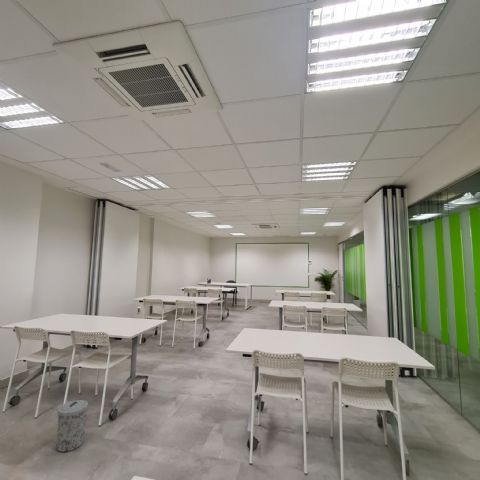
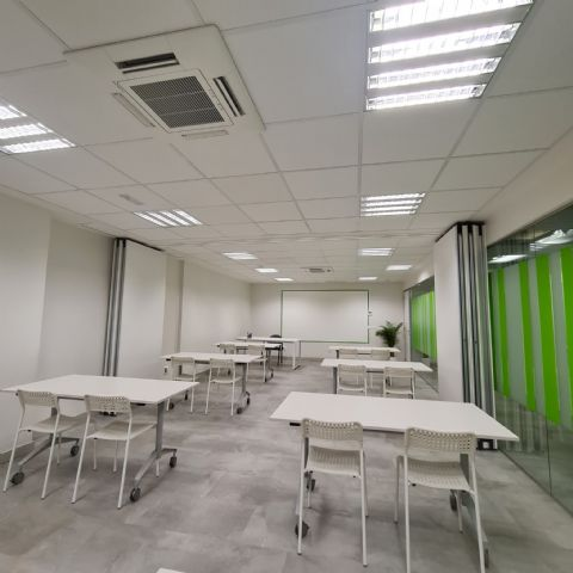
- trash can (72, 423)
